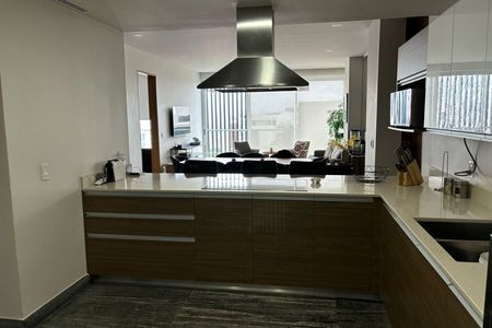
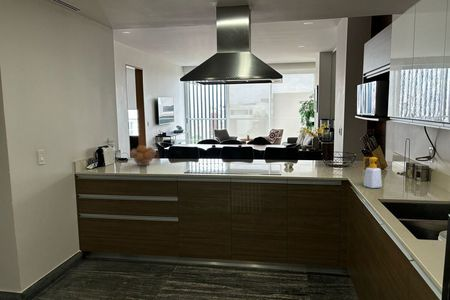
+ fruit basket (143, 155)
+ soap bottle (370, 171)
